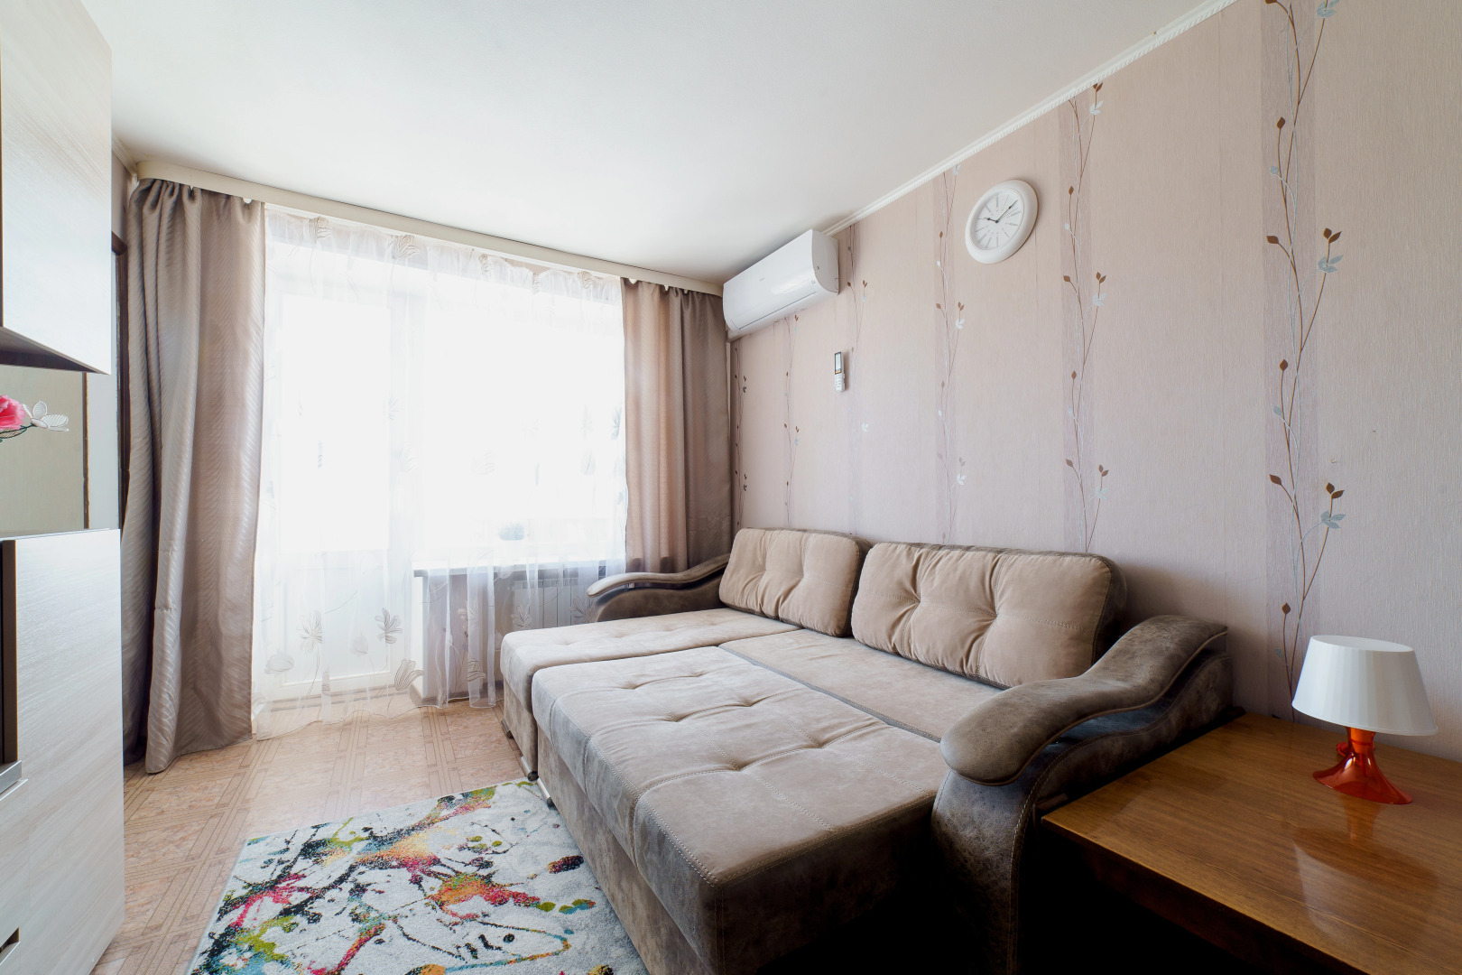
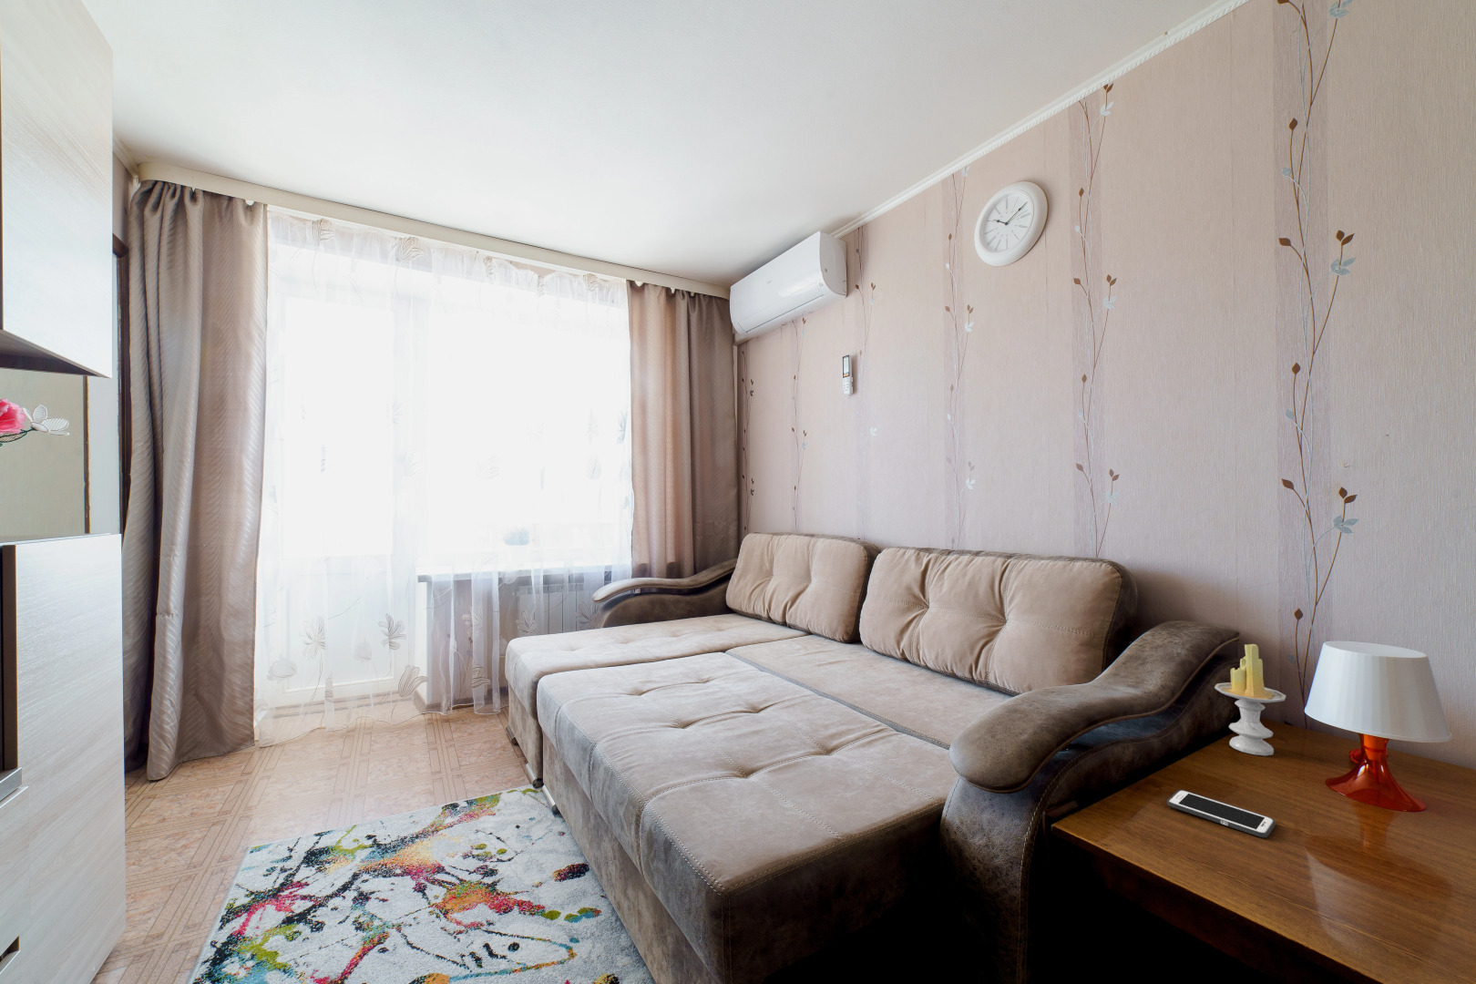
+ candle (1249, 694)
+ cell phone (1219, 812)
